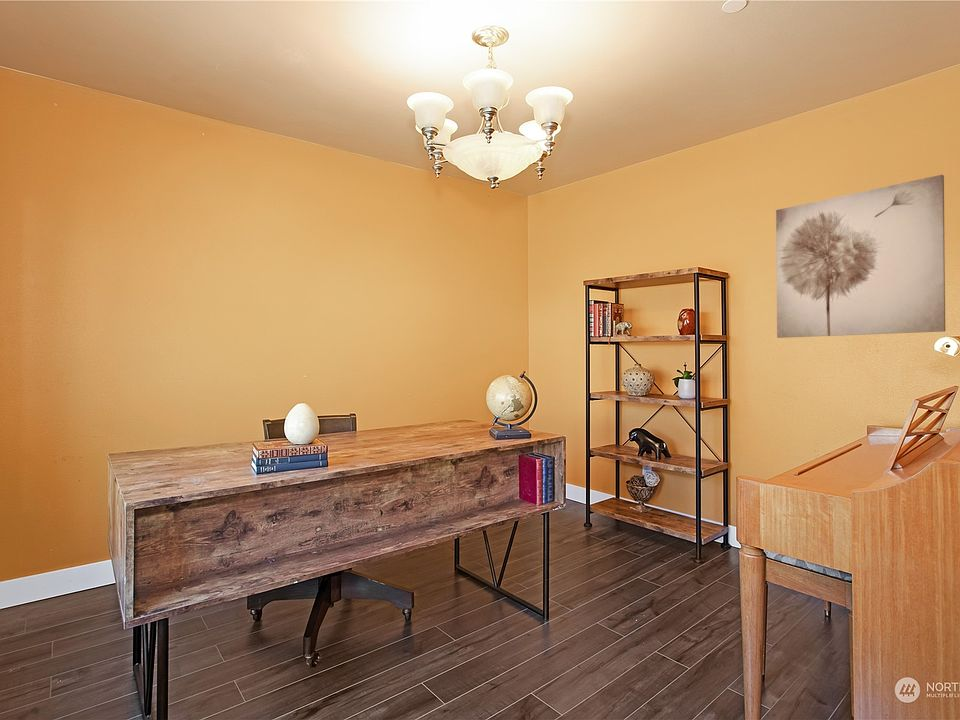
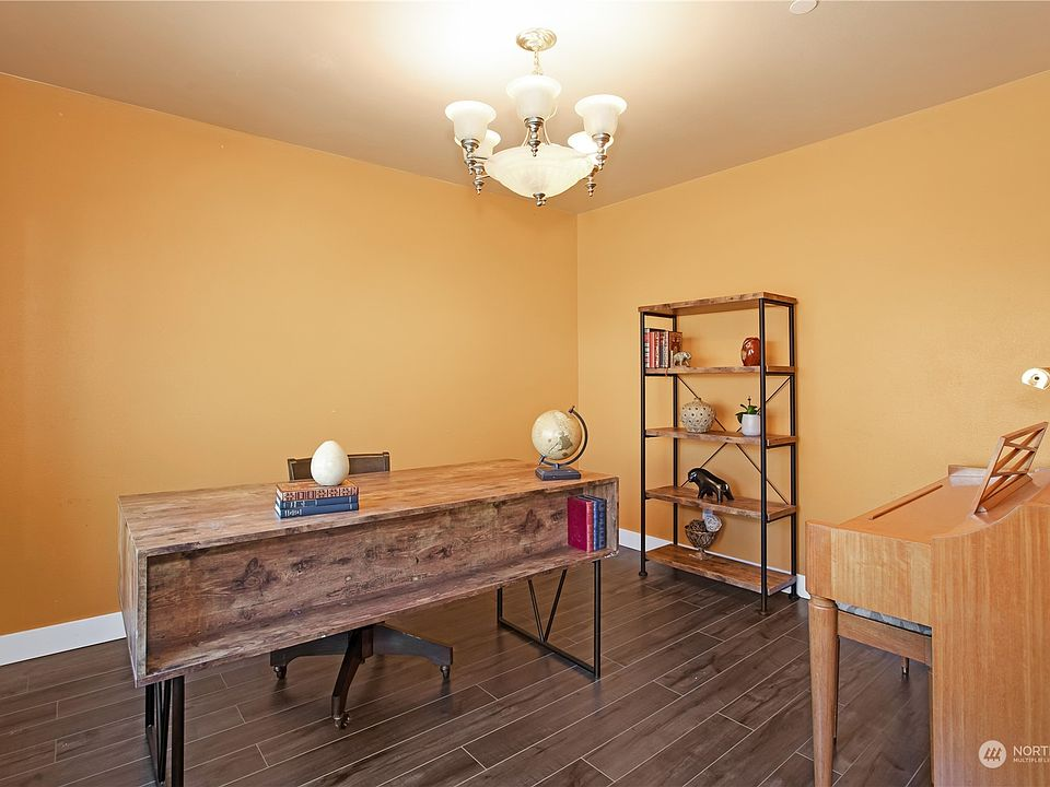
- wall art (852, 264)
